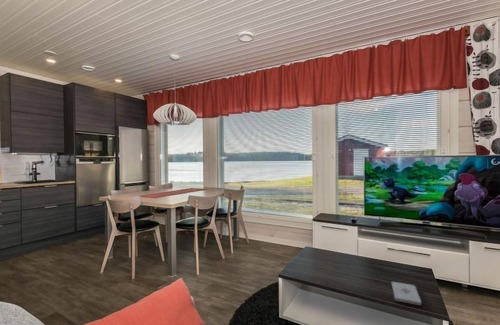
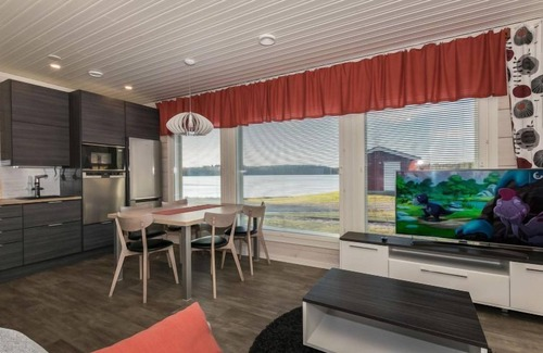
- notepad (405, 292)
